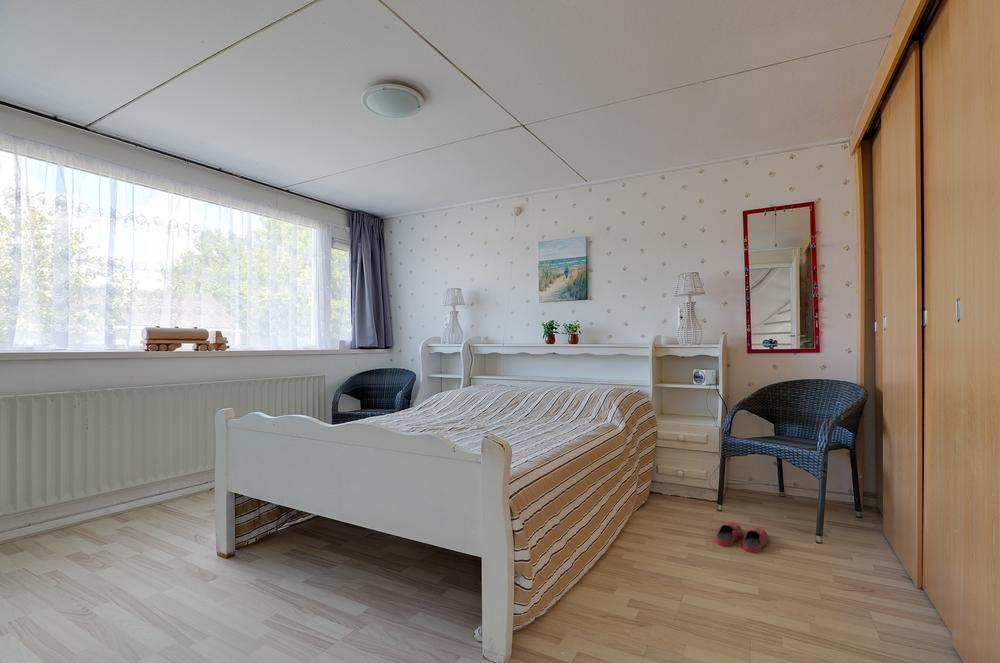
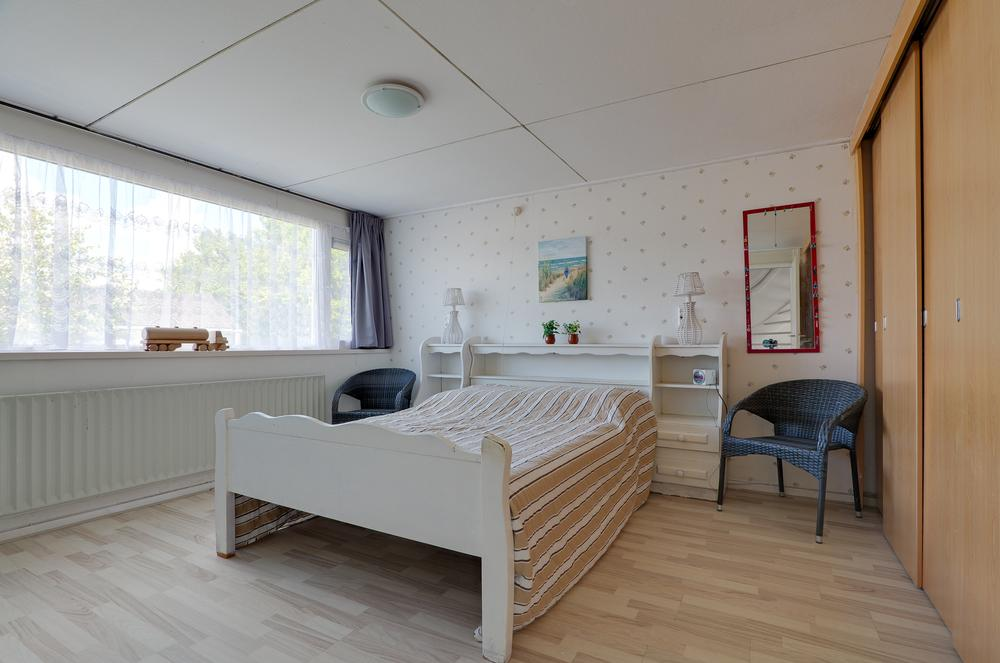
- slippers (741, 532)
